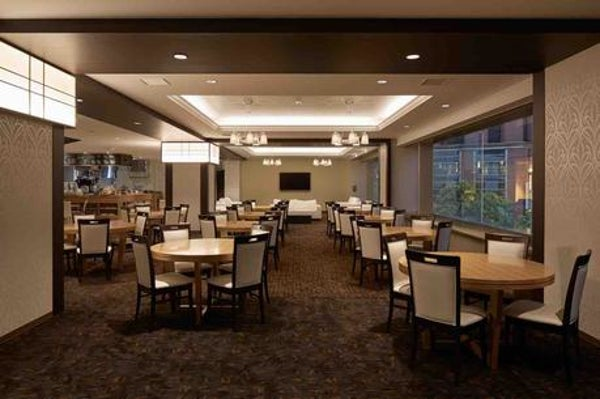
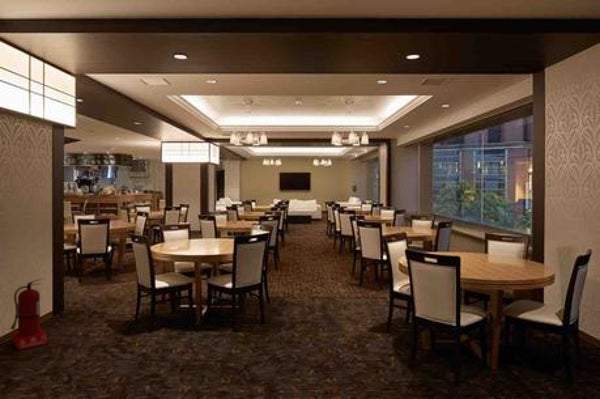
+ fire extinguisher (30, 311)
